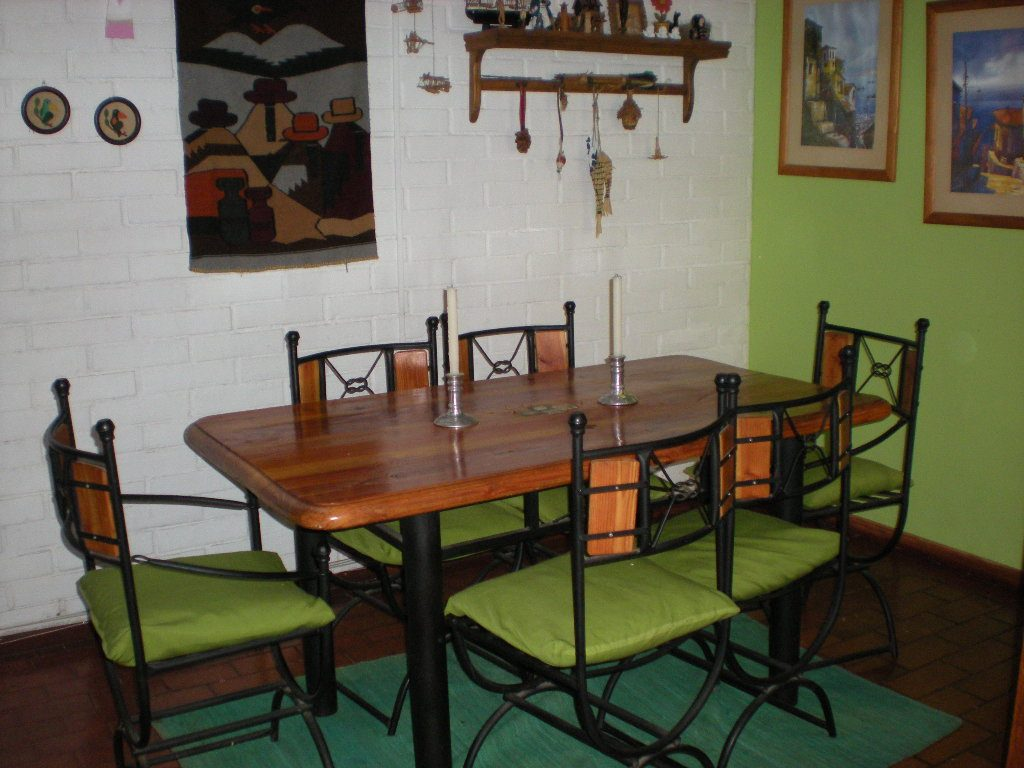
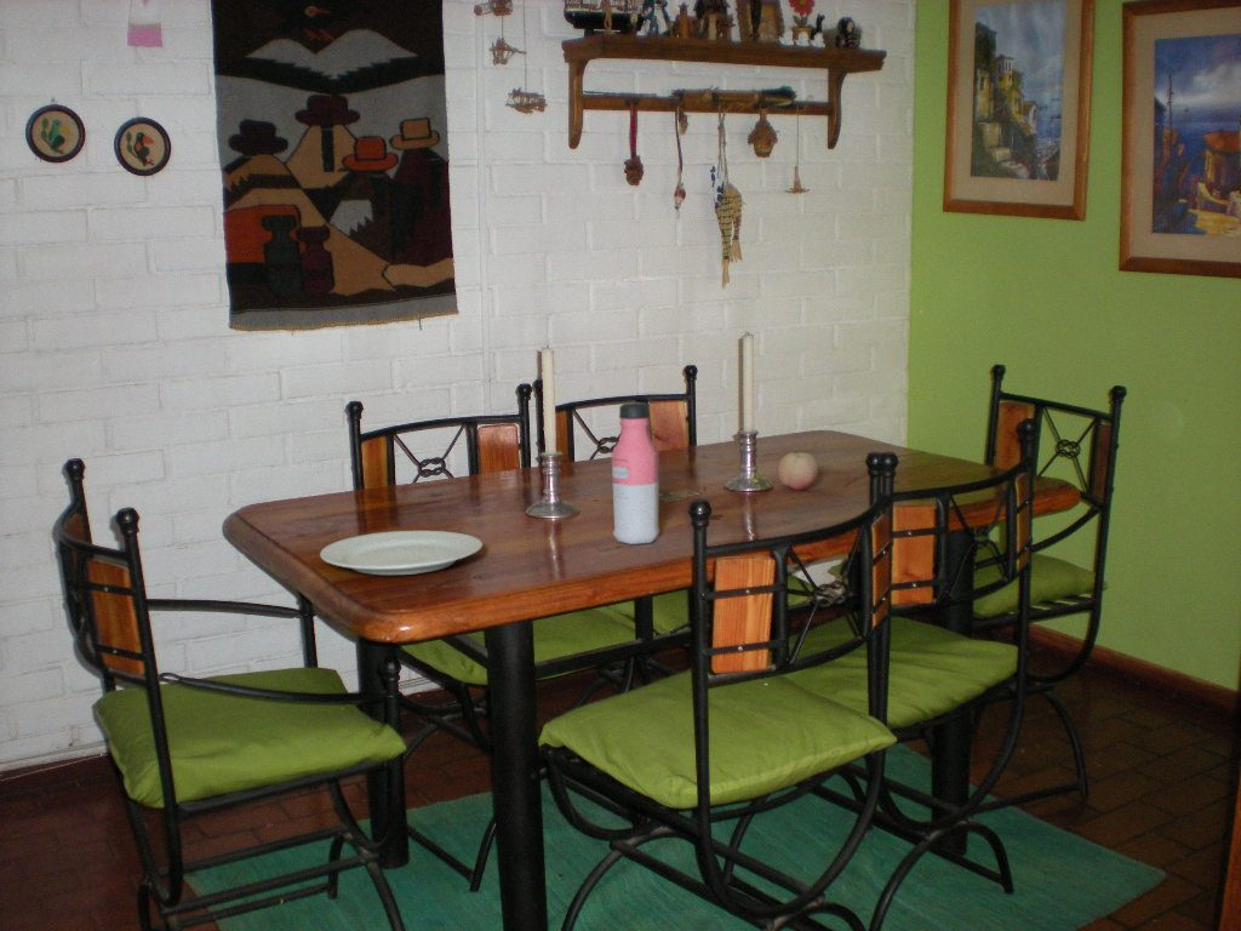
+ water bottle (635, 472)
+ chinaware (402, 554)
+ fruit (797, 470)
